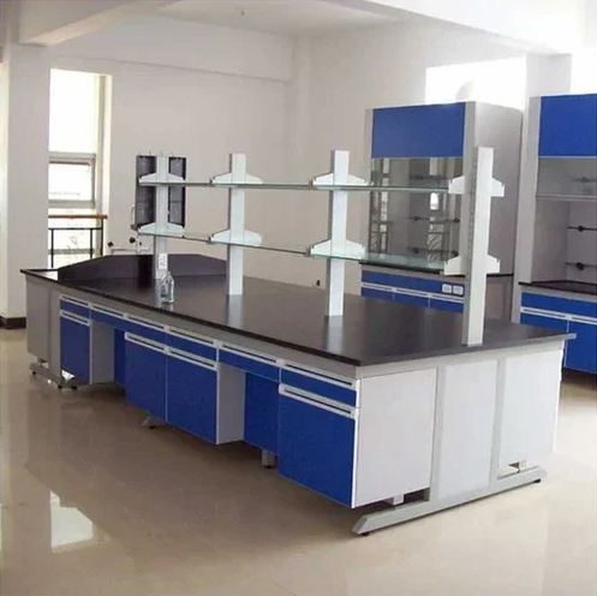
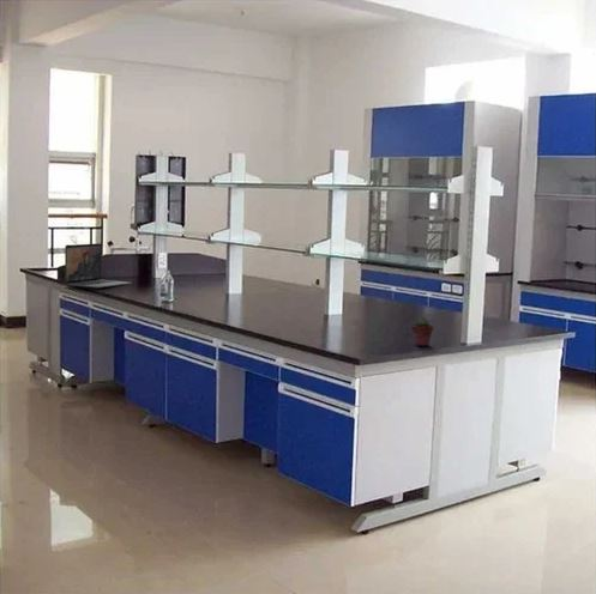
+ laptop (98, 265)
+ potted succulent (422, 331)
